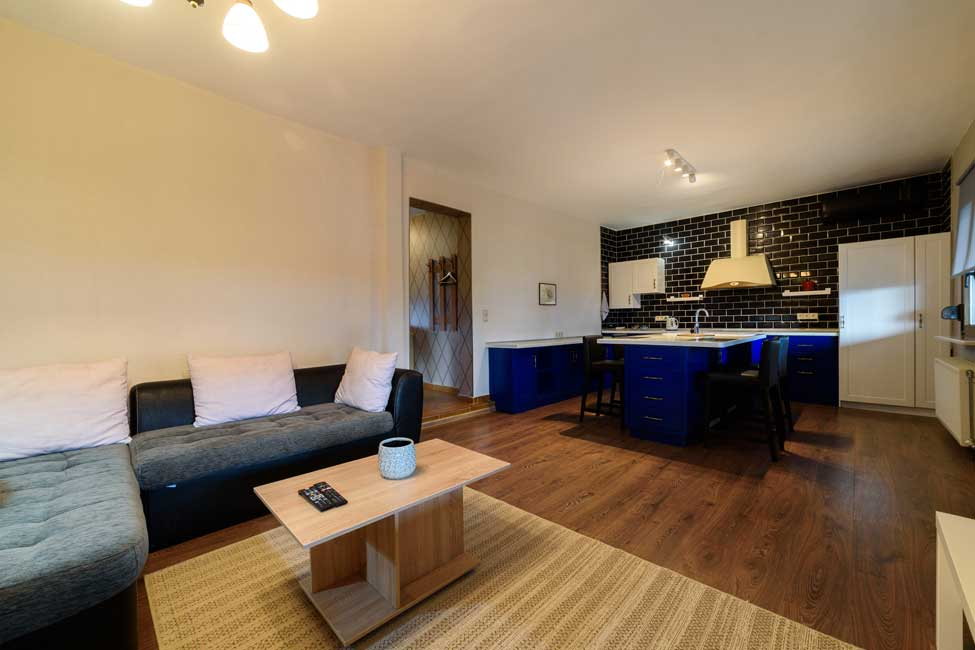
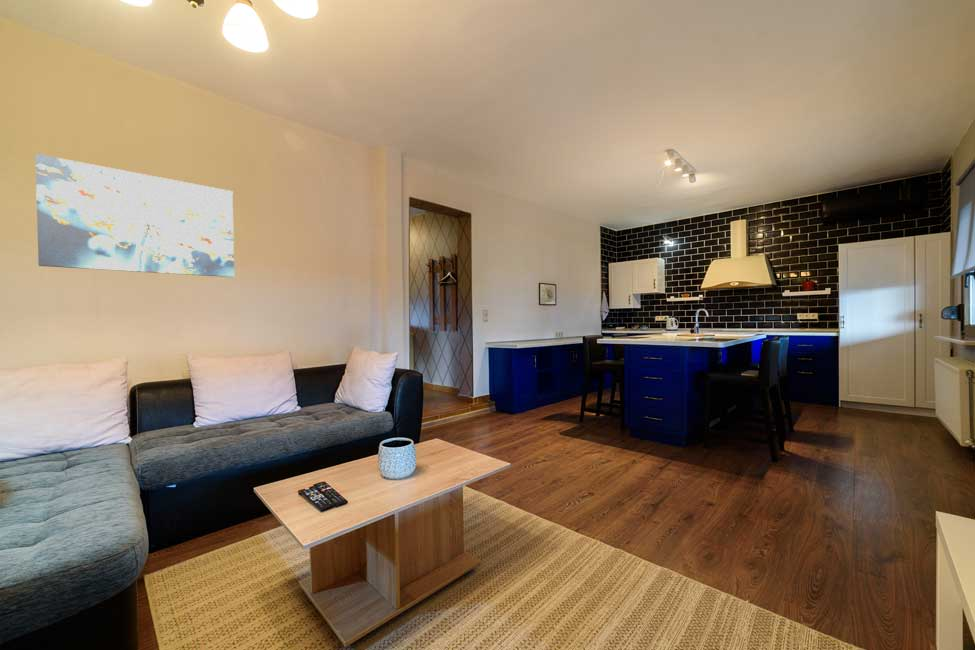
+ wall art (147, 224)
